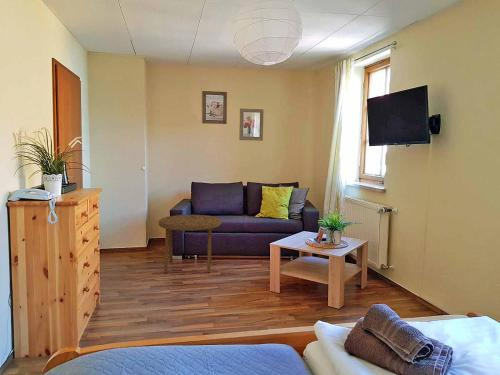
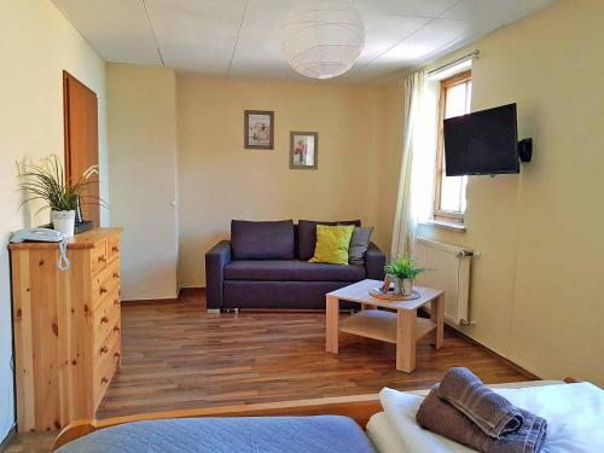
- side table (190, 230)
